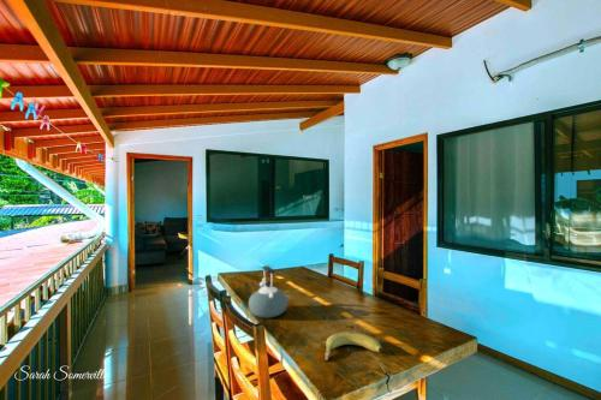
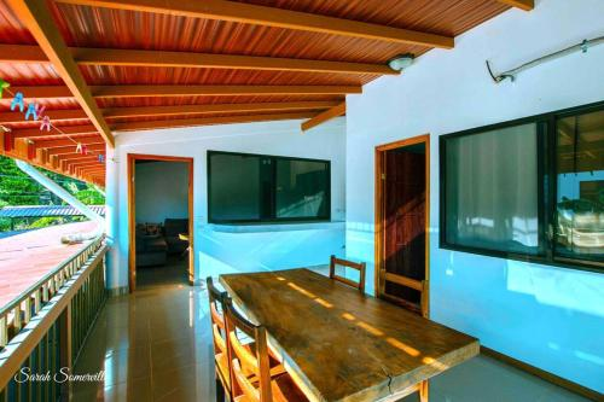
- kettle (267, 288)
- banana (347, 344)
